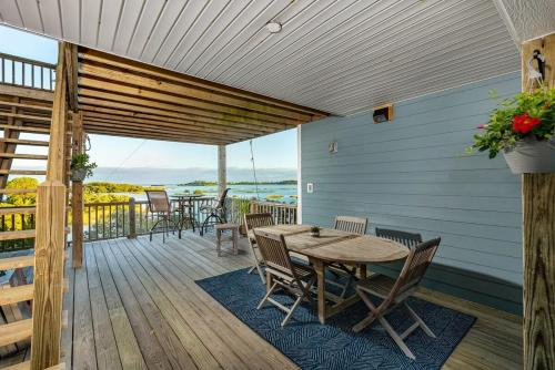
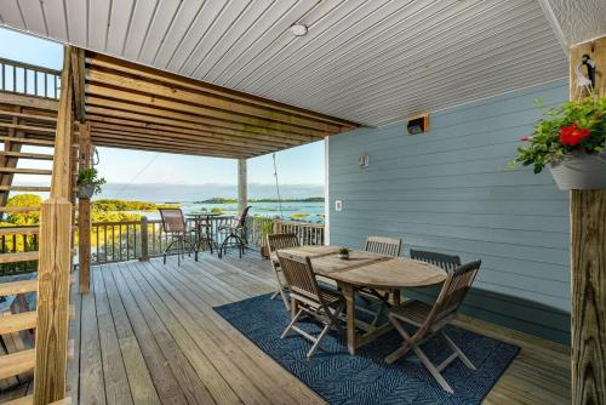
- side table (226, 238)
